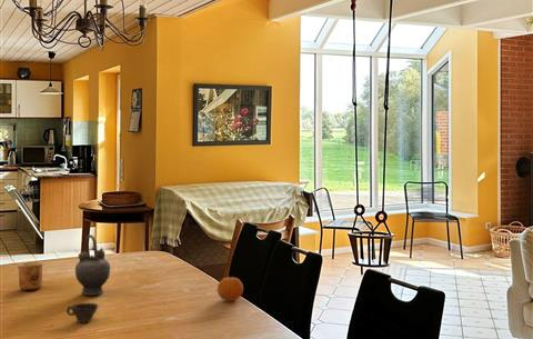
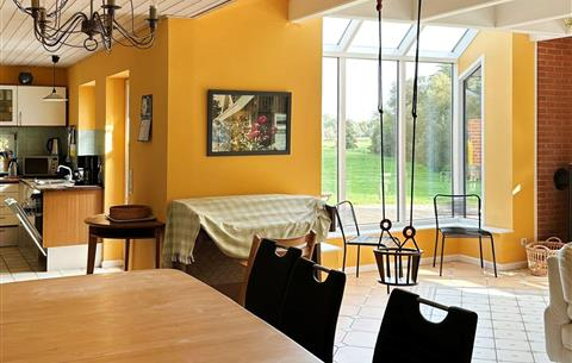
- teapot (91, 263)
- fruit (230, 288)
- cup (82, 312)
- cup (30, 276)
